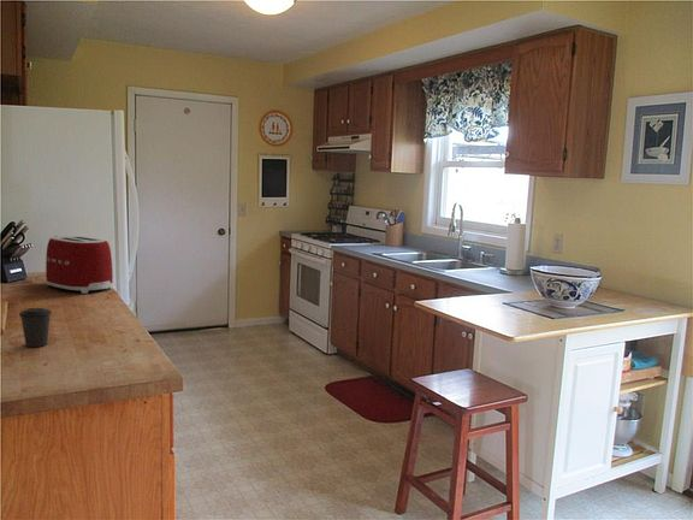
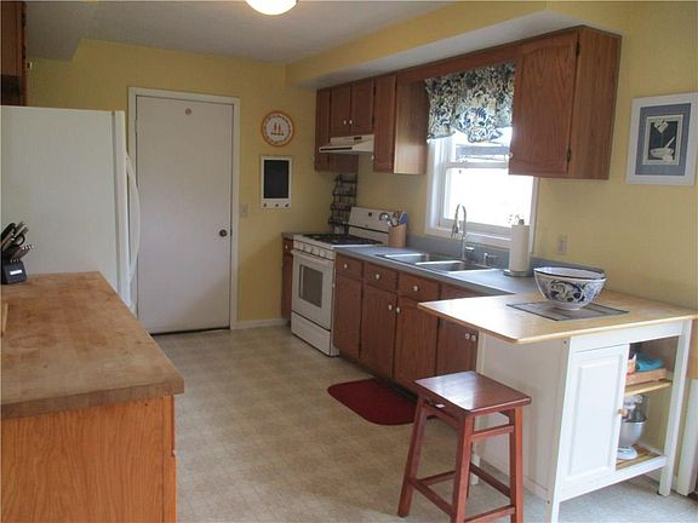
- coffee cup (35, 326)
- toaster (78, 262)
